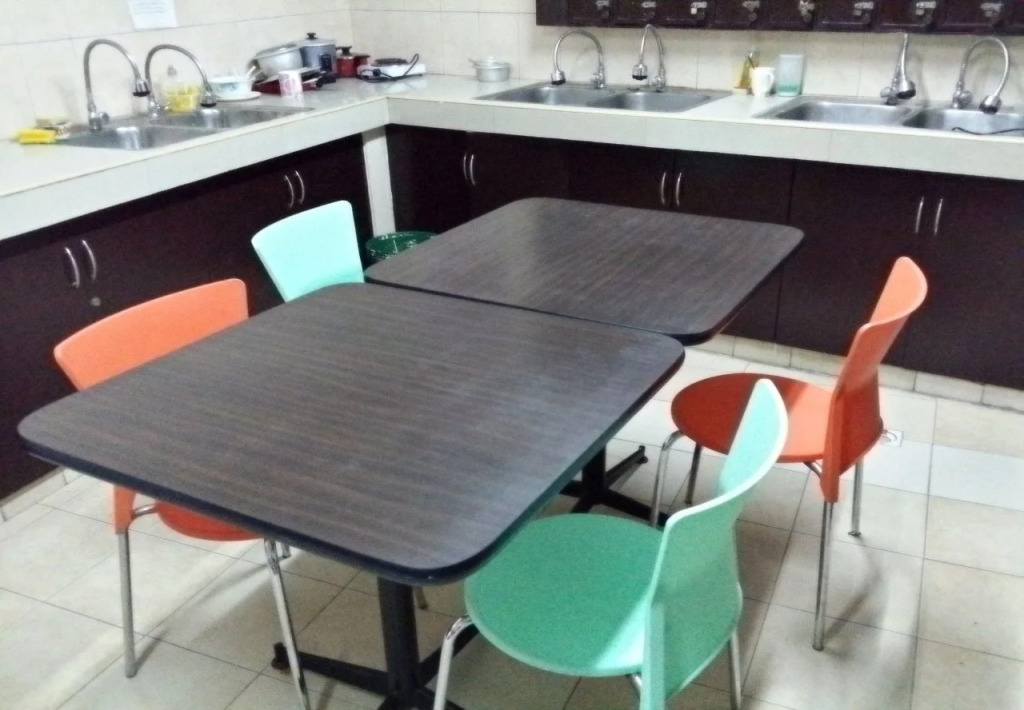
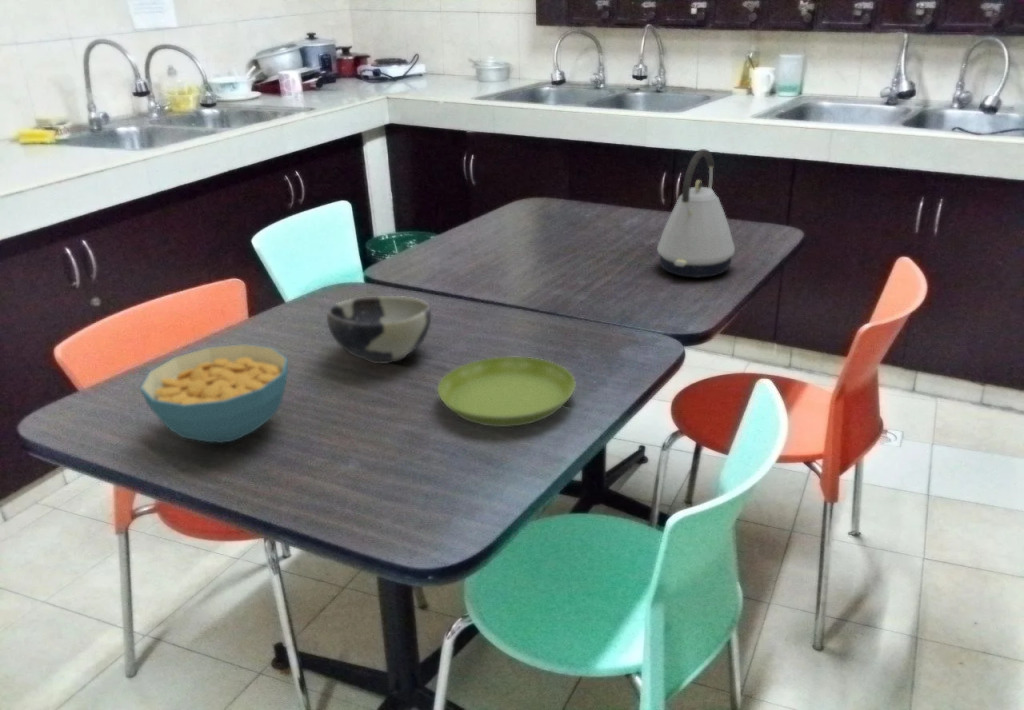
+ kettle (698, 210)
+ saucer (506, 393)
+ bowl (381, 330)
+ cereal bowl (222, 402)
